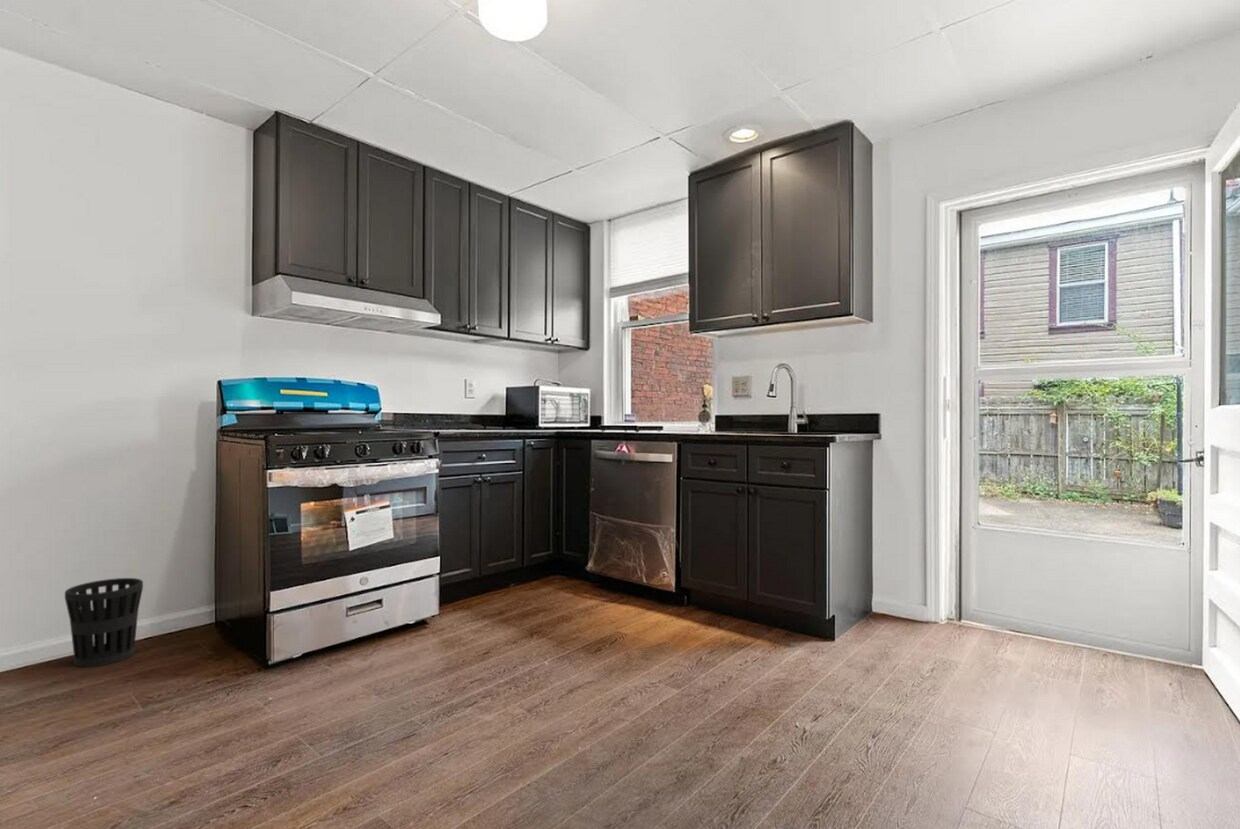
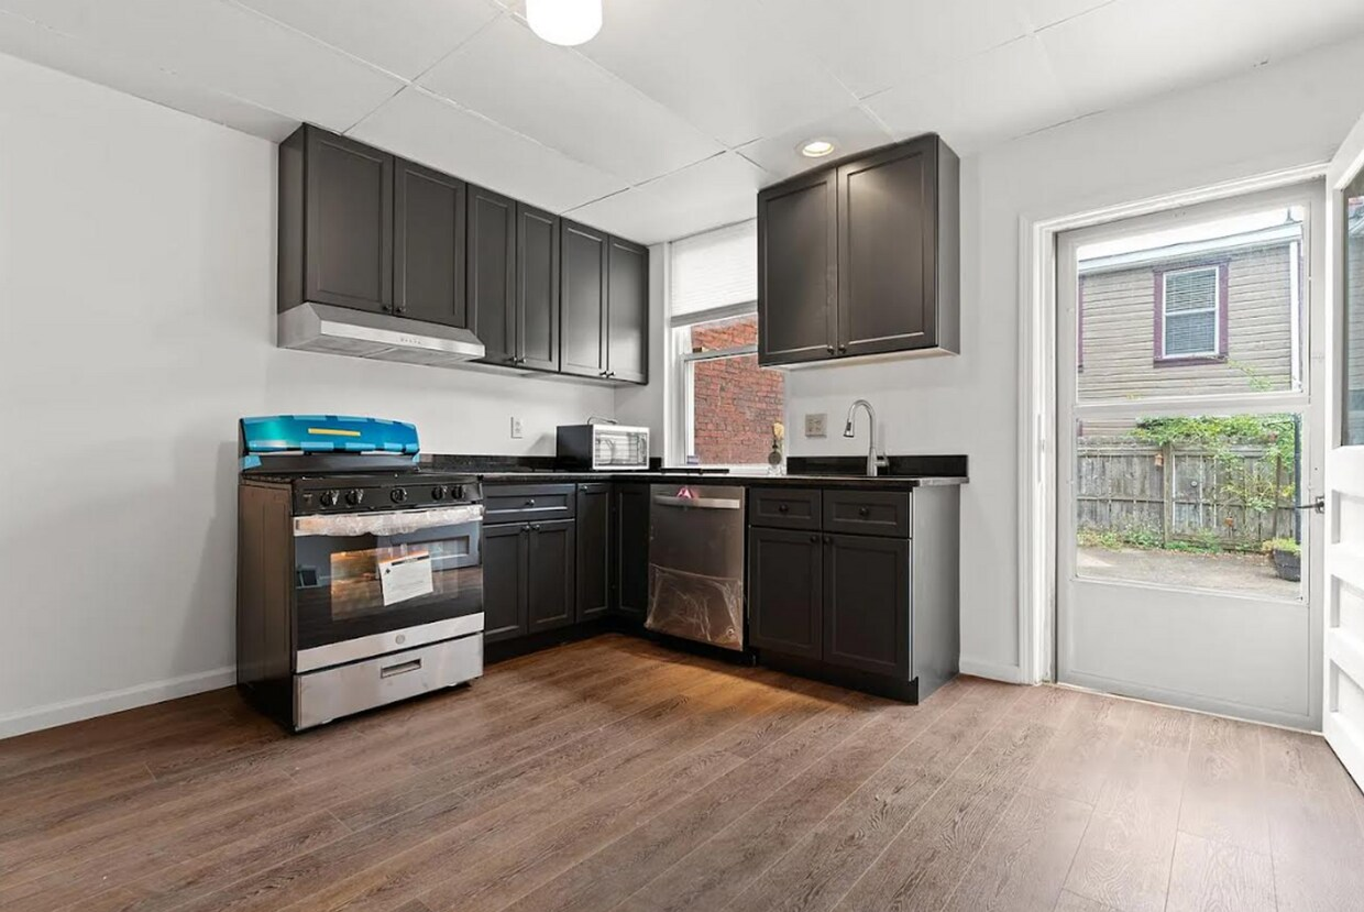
- wastebasket (105, 621)
